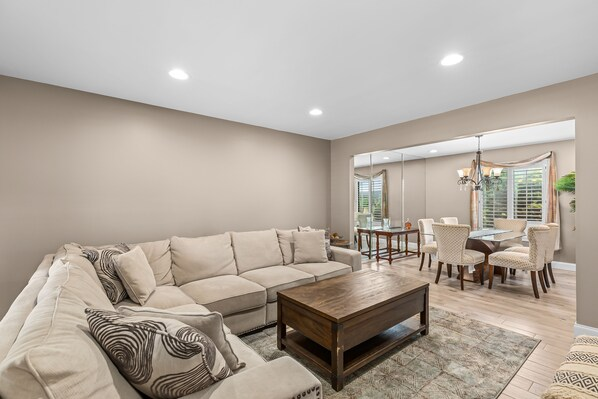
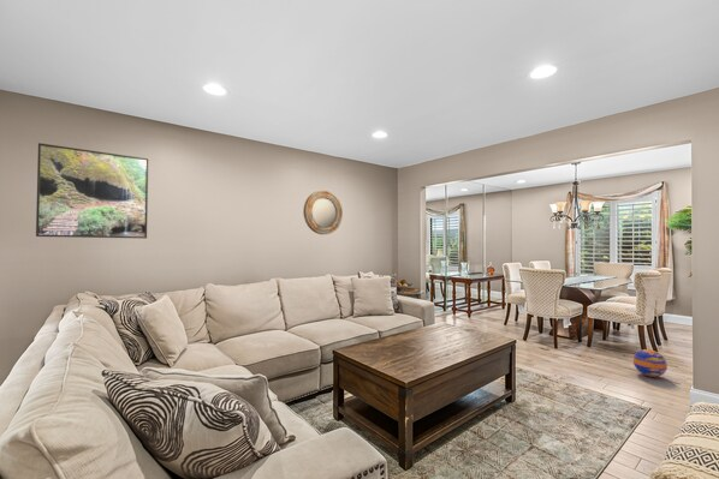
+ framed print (96, 194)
+ ball (649, 363)
+ home mirror (323, 212)
